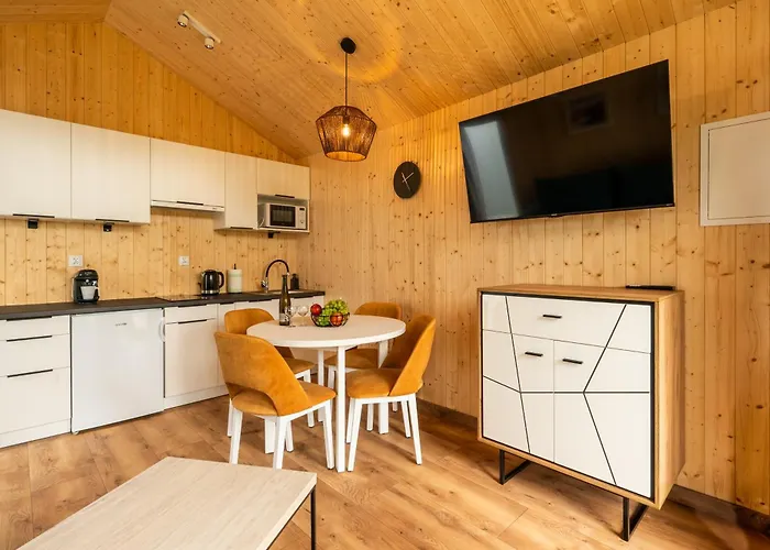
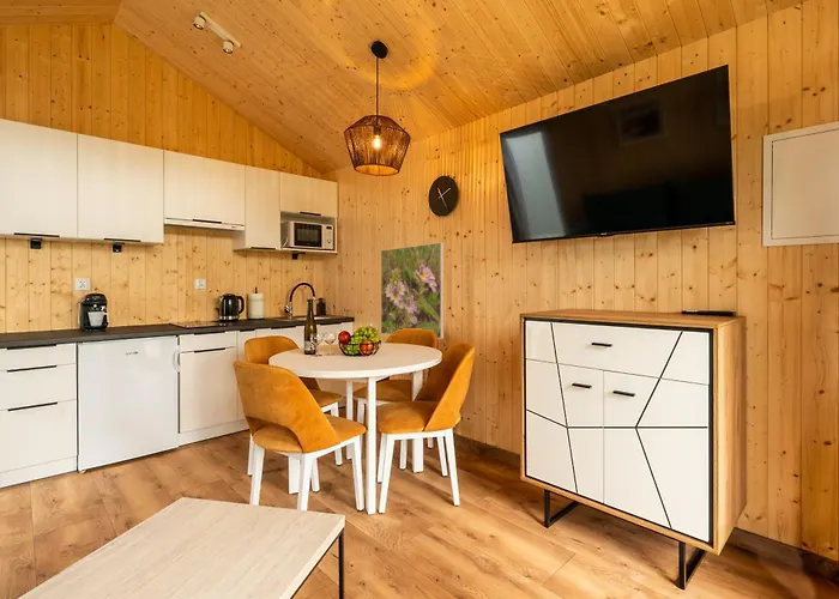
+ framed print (410, 291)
